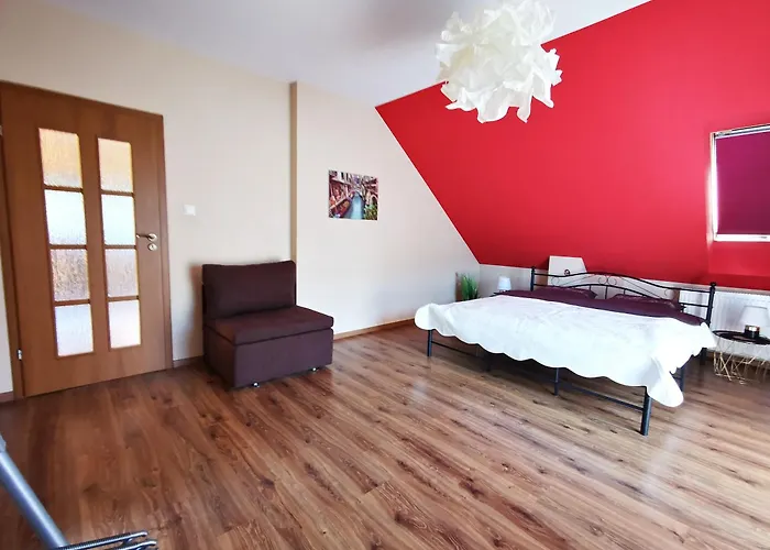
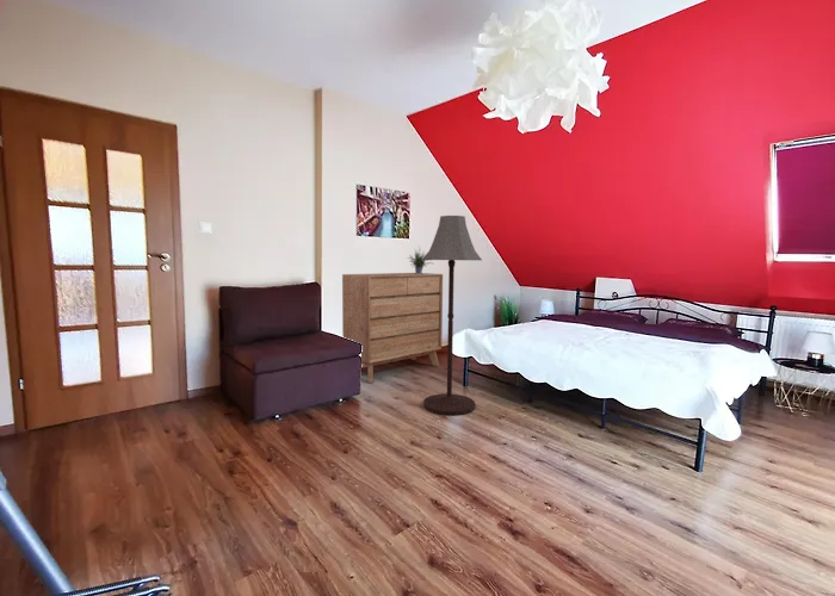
+ dresser (394, 322)
+ potted plant (420, 259)
+ floor lamp (450, 312)
